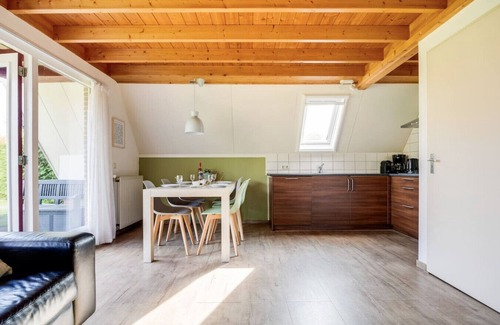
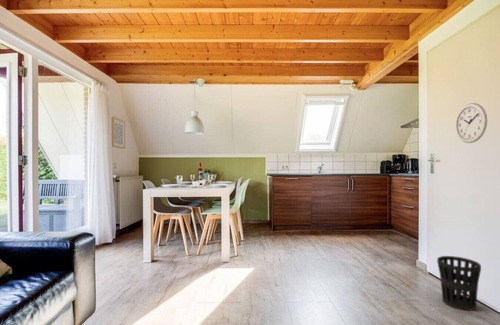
+ wastebasket (458, 282)
+ wall clock (469, 123)
